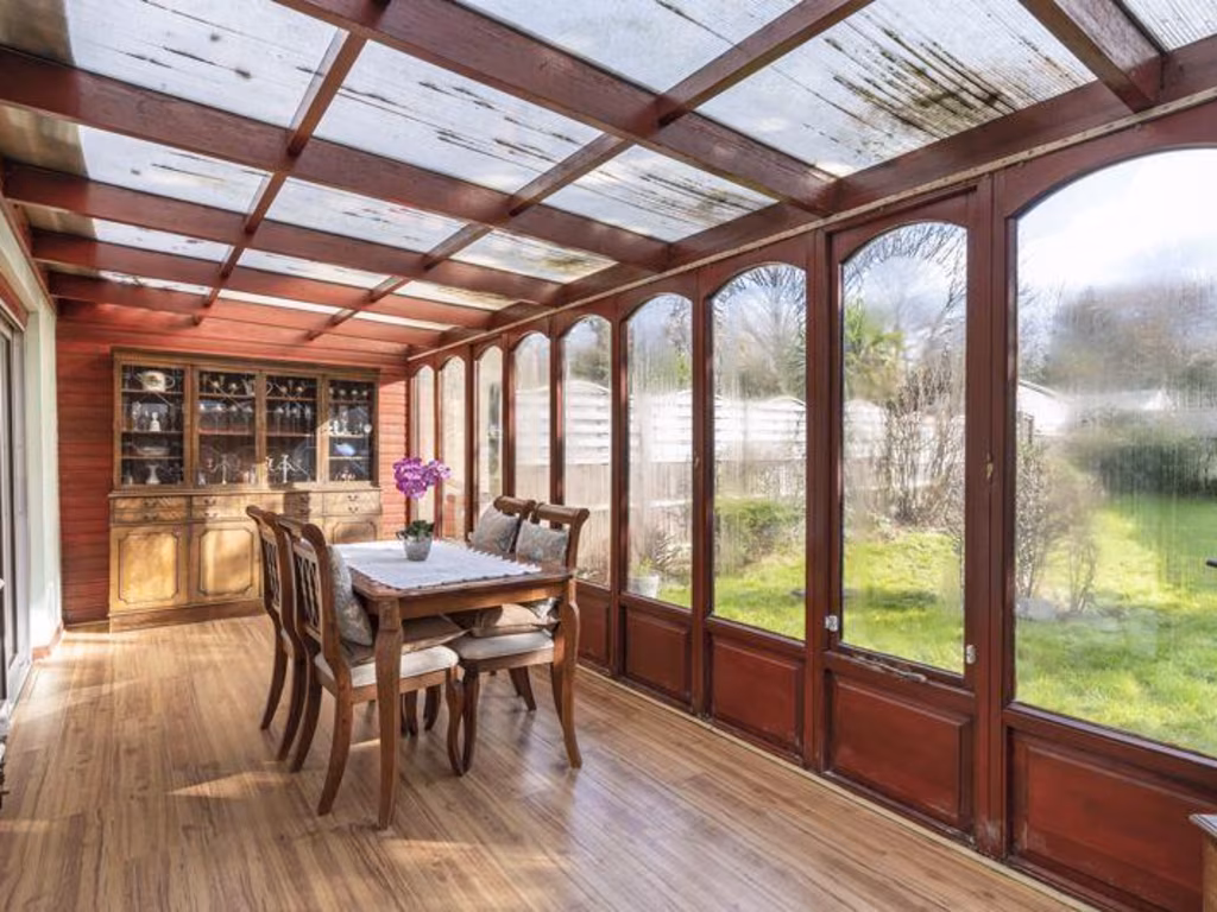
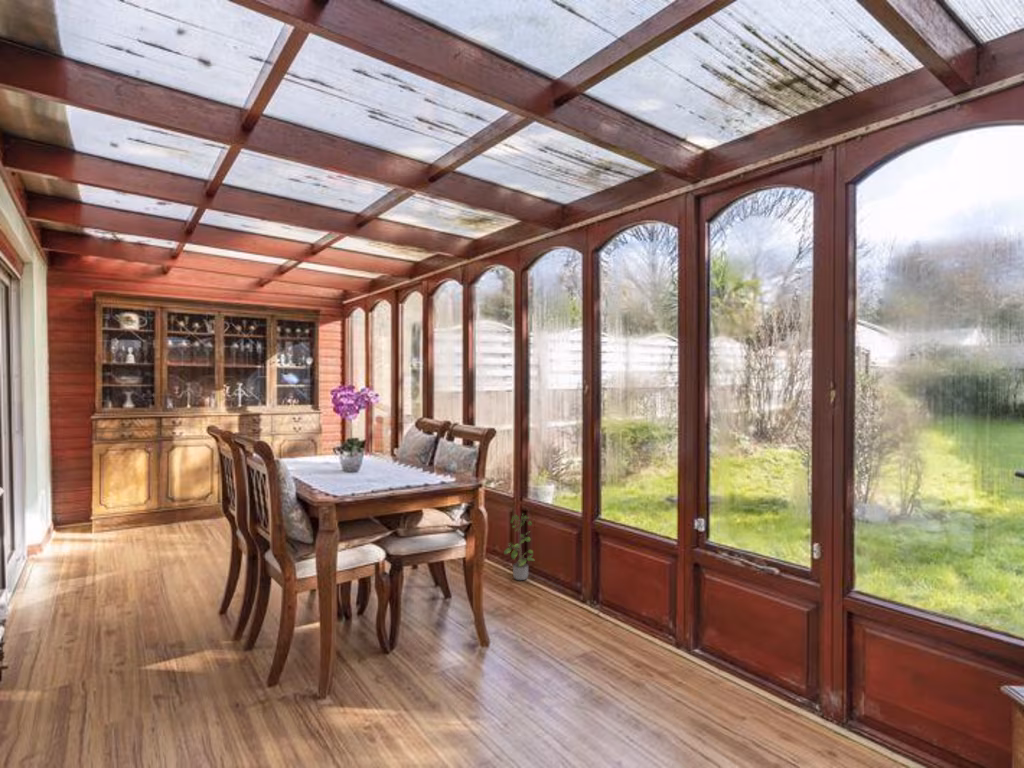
+ potted plant (520, 547)
